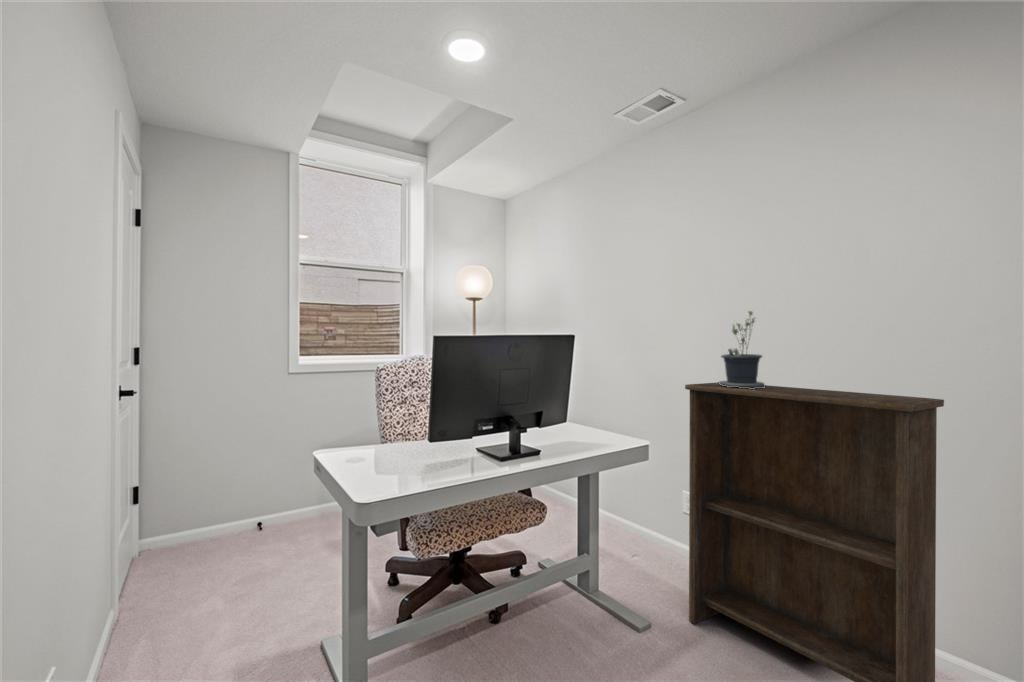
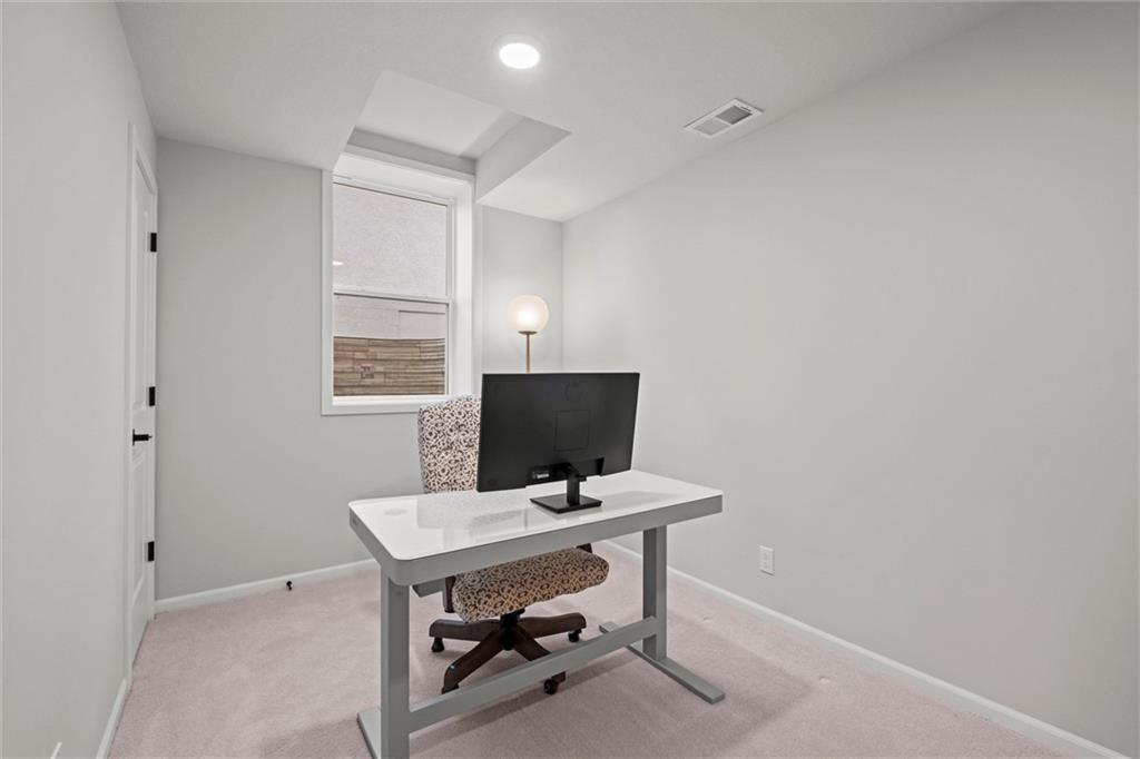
- bookshelf (795, 525)
- potted plant (740, 348)
